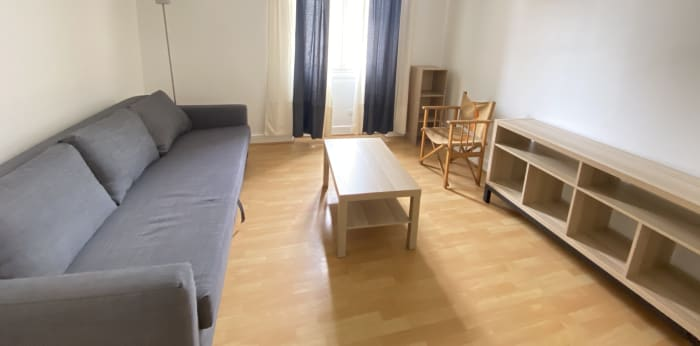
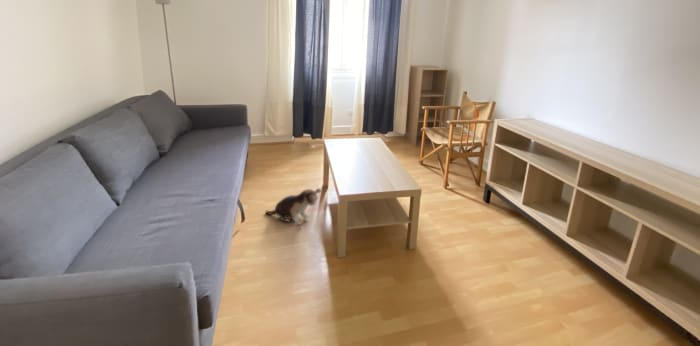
+ plush toy (291, 202)
